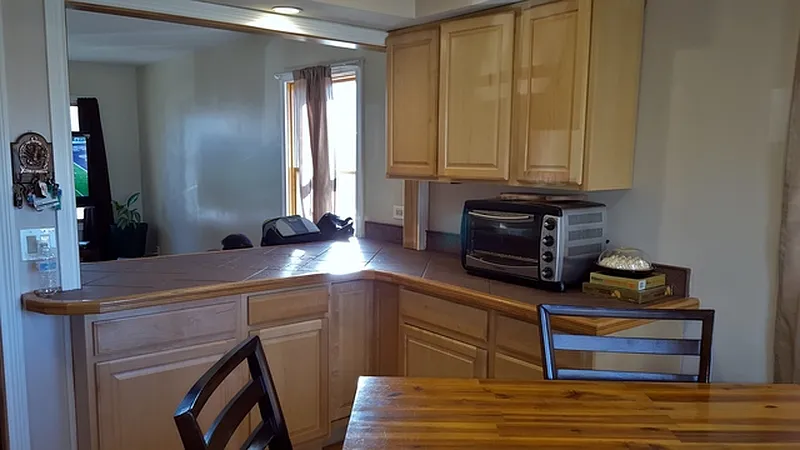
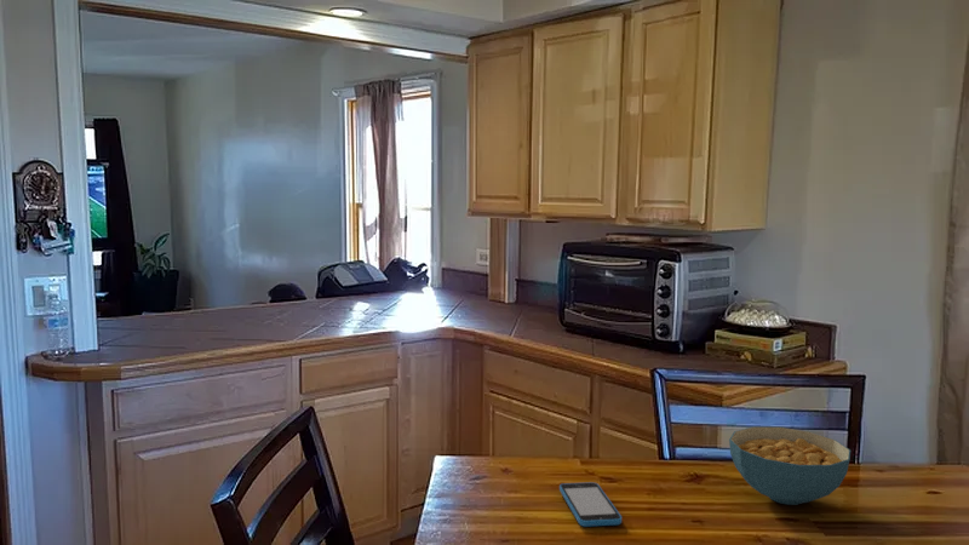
+ smartphone (589, 503)
+ cereal bowl (786, 471)
